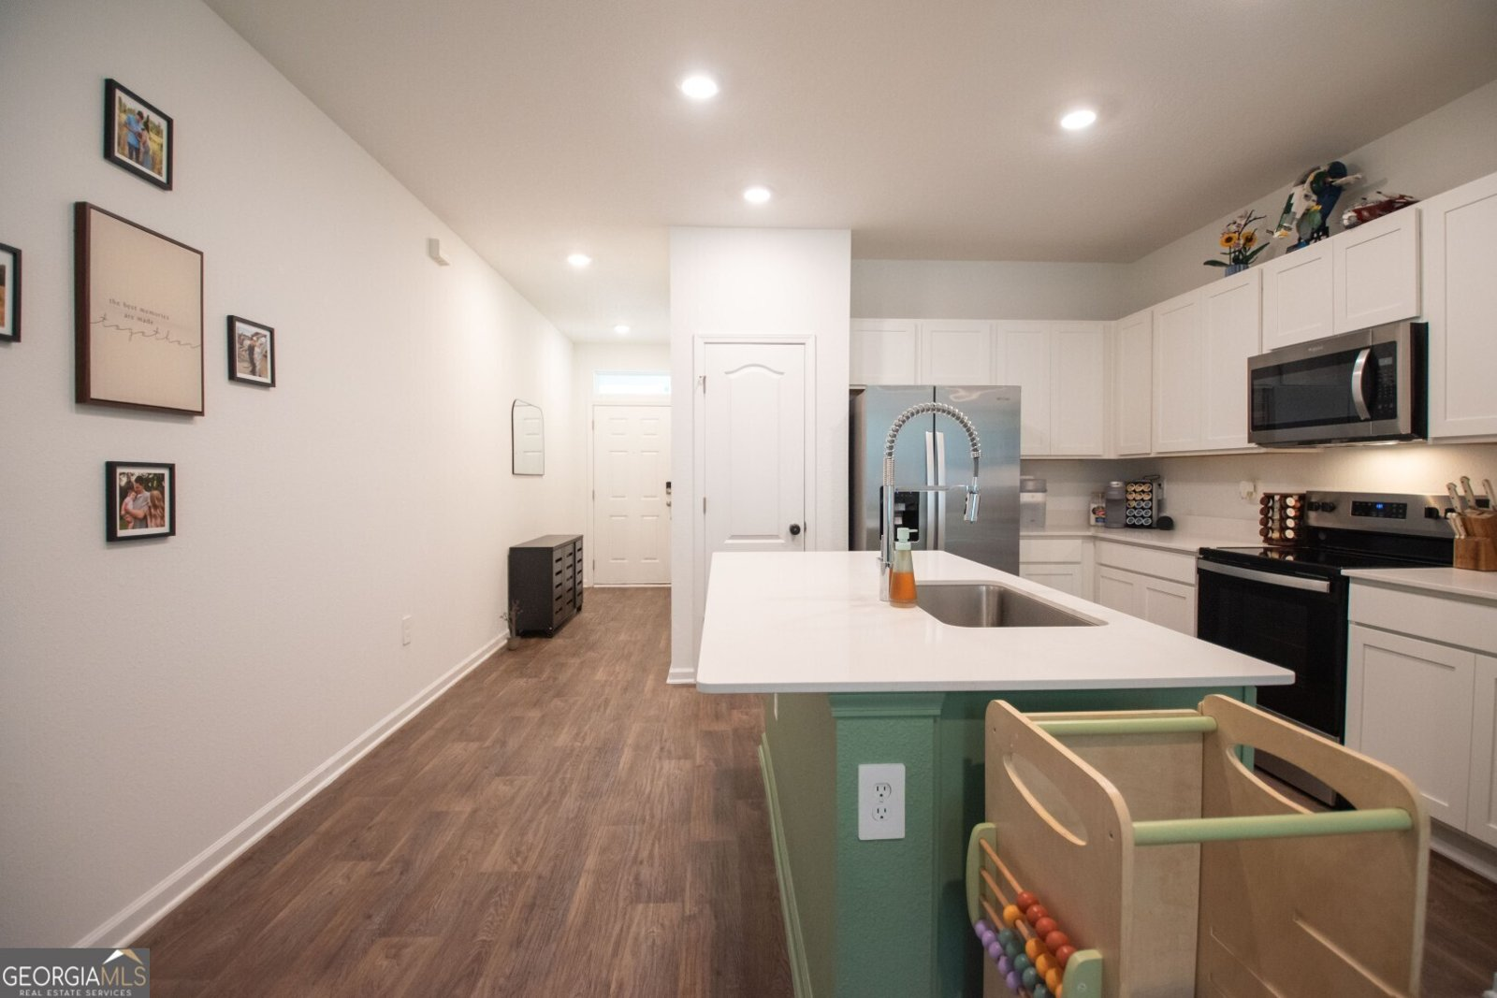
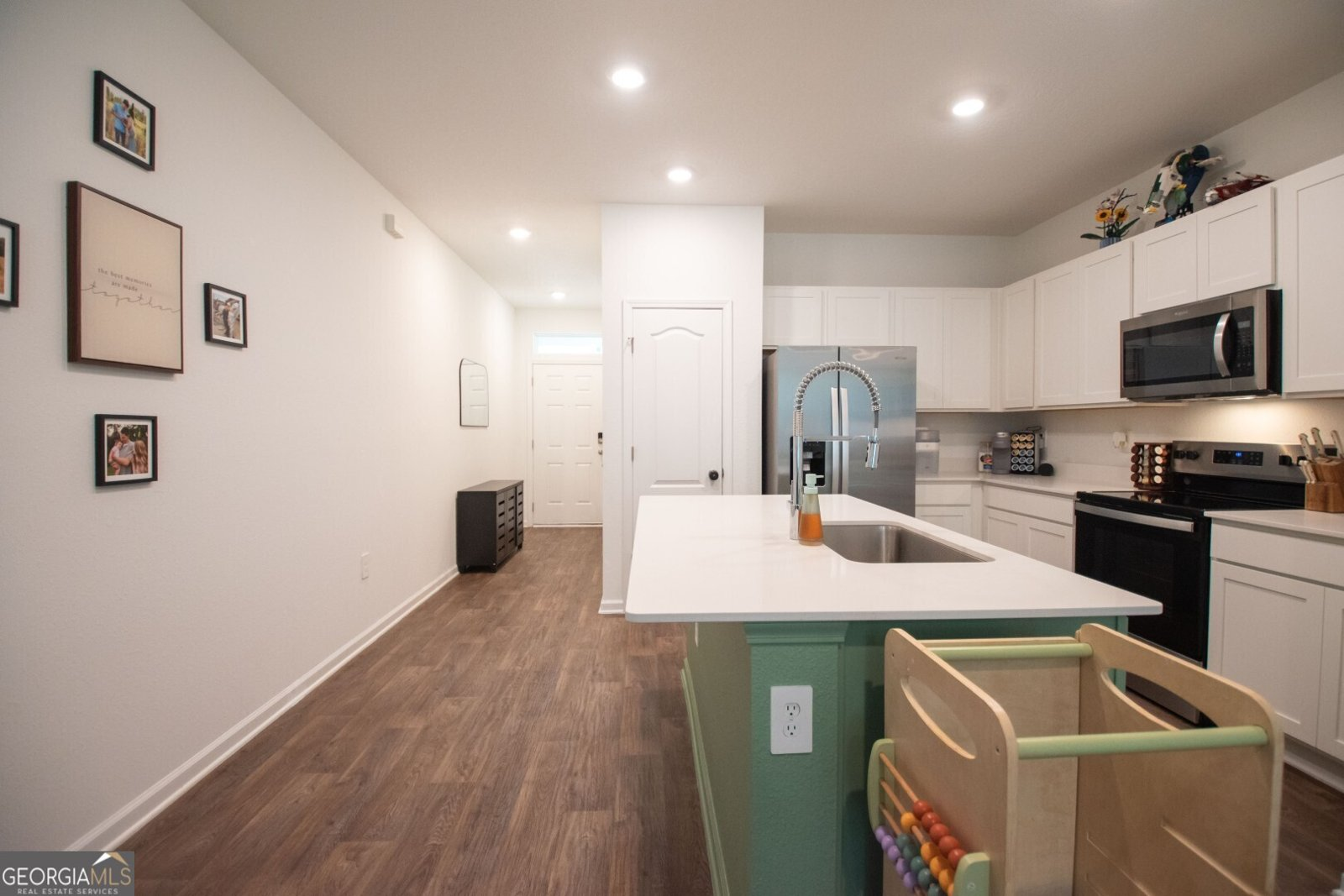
- decorative plant (510, 625)
